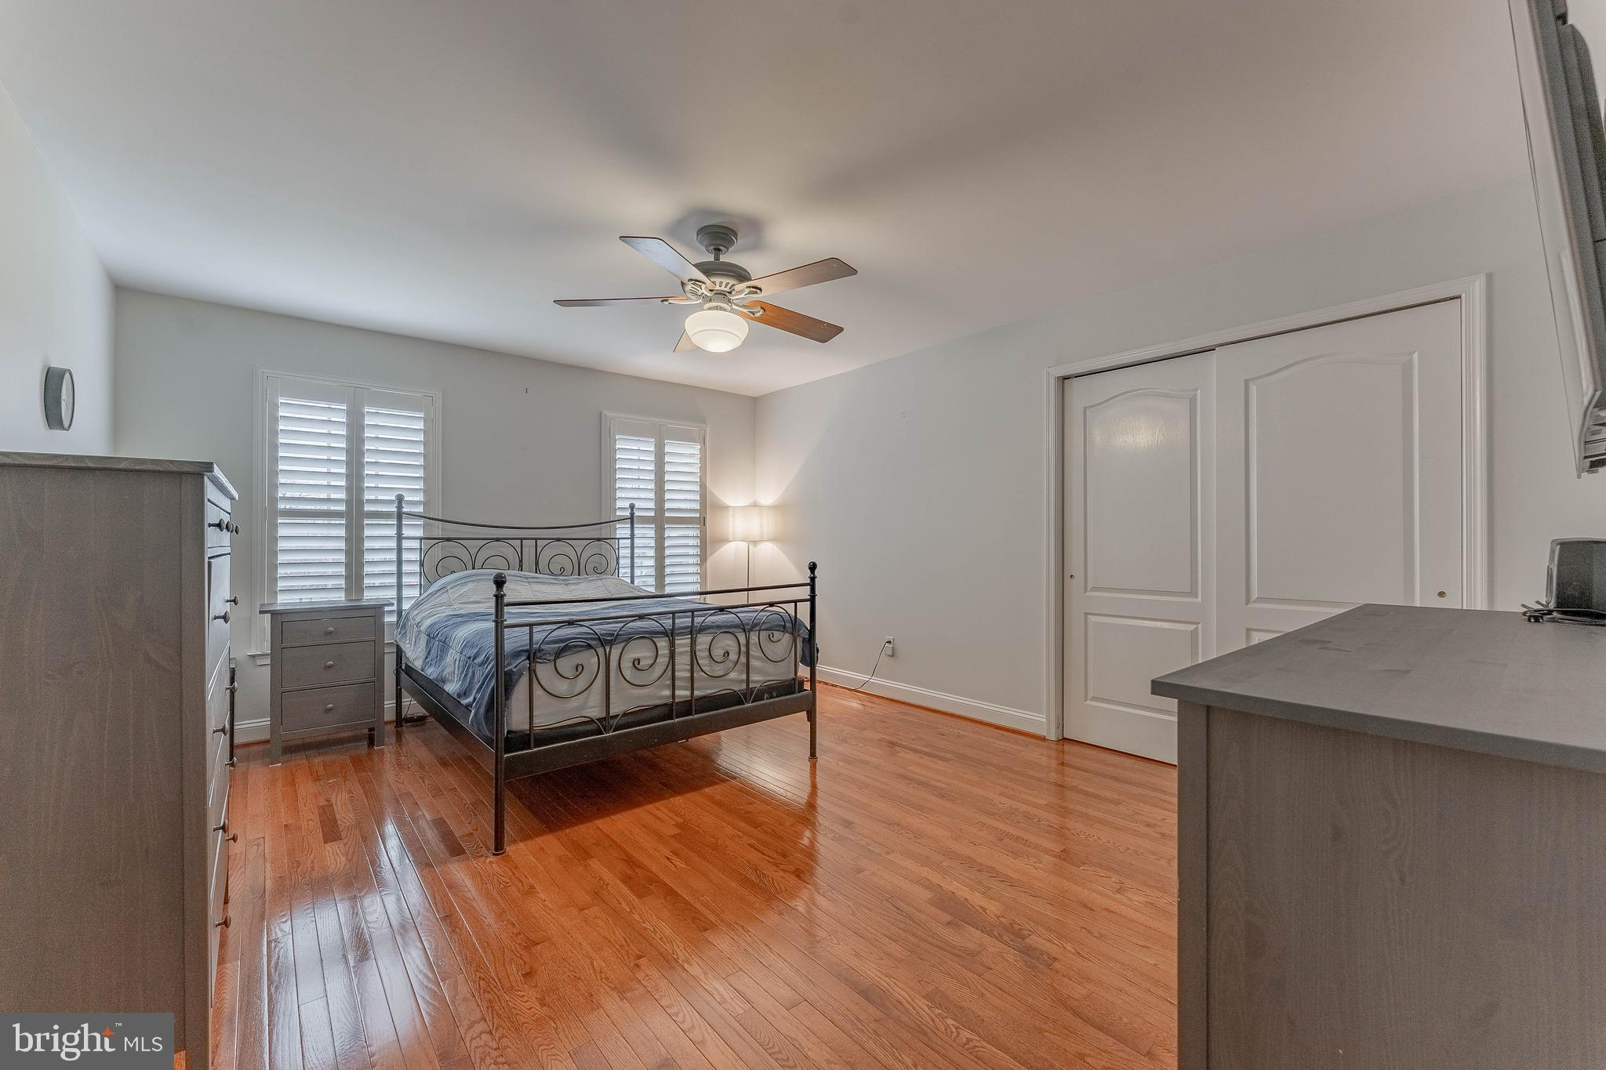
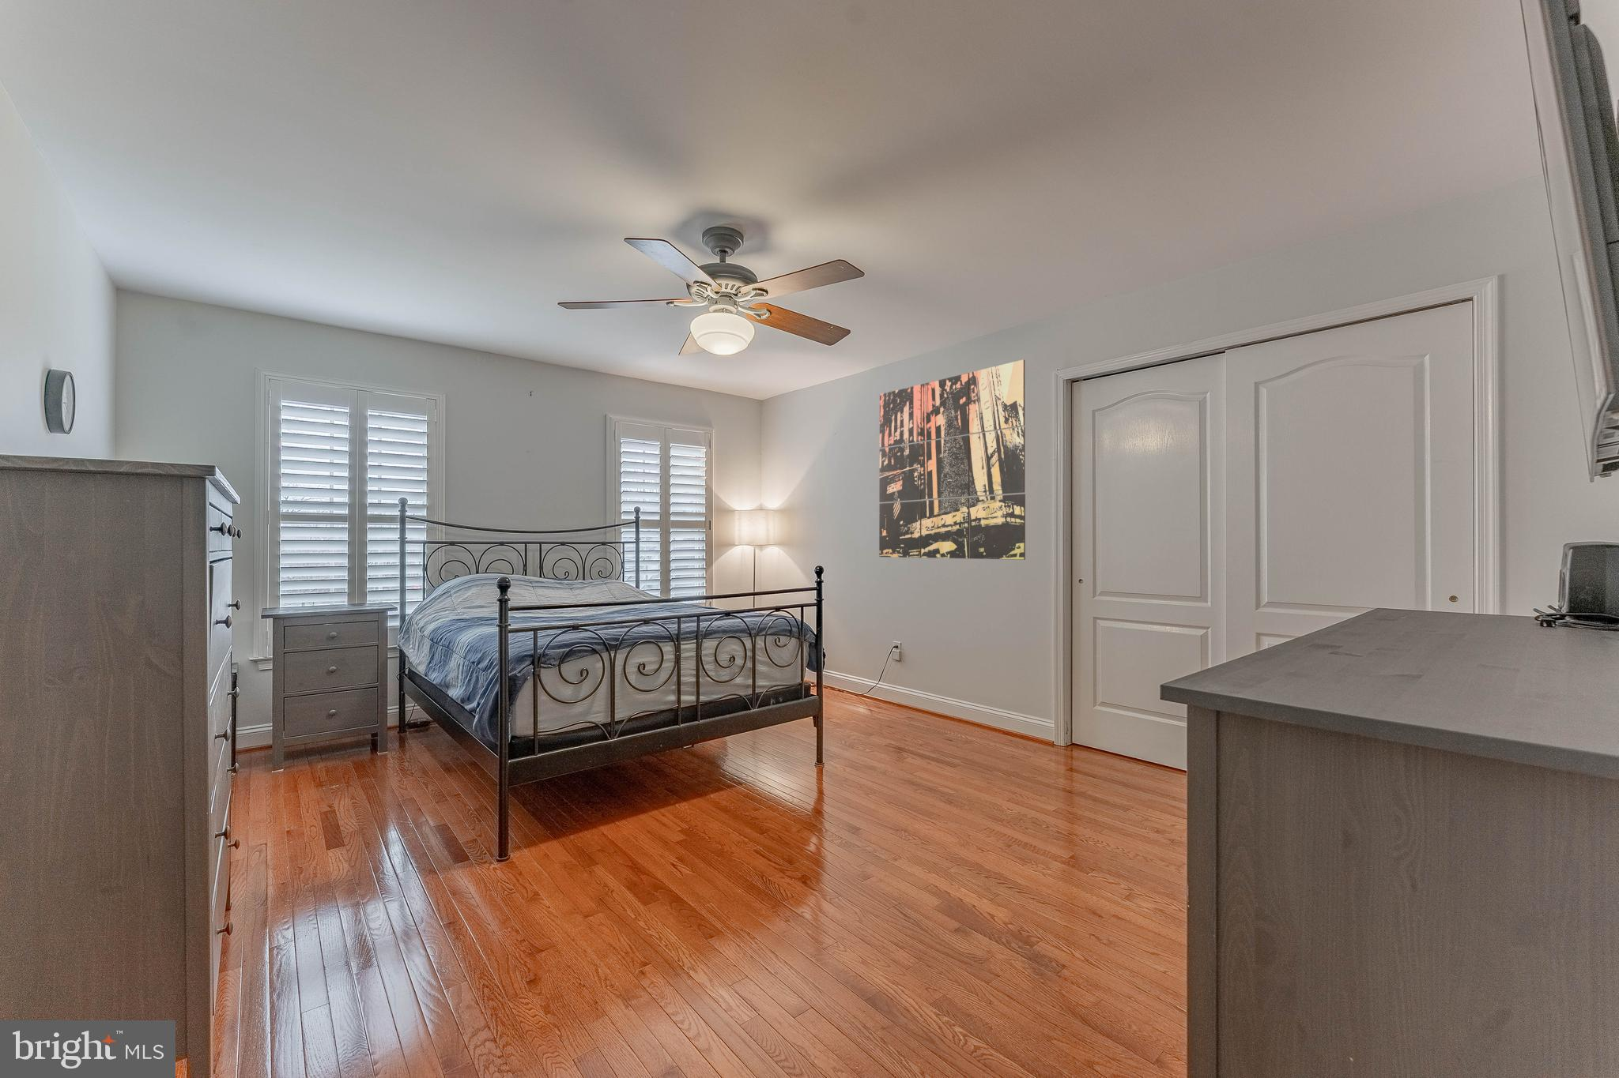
+ wall art (945, 468)
